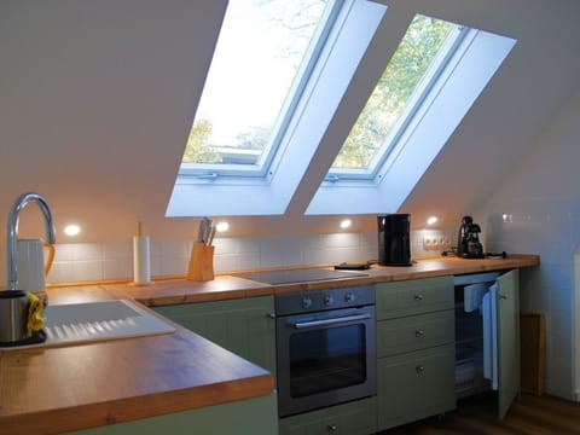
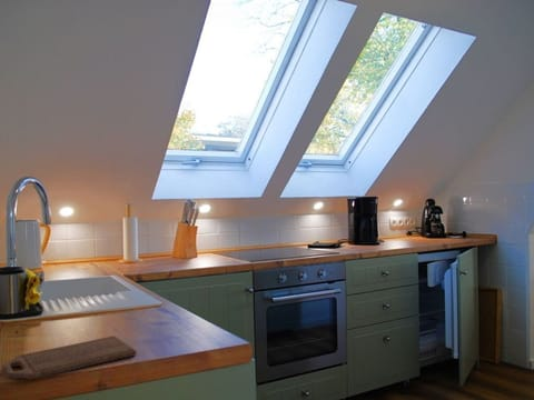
+ cutting board (69, 357)
